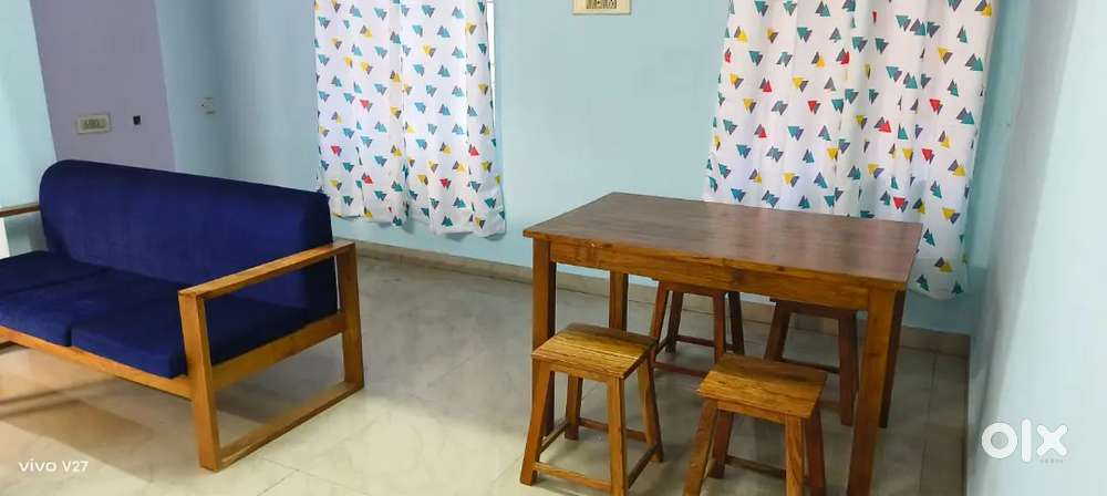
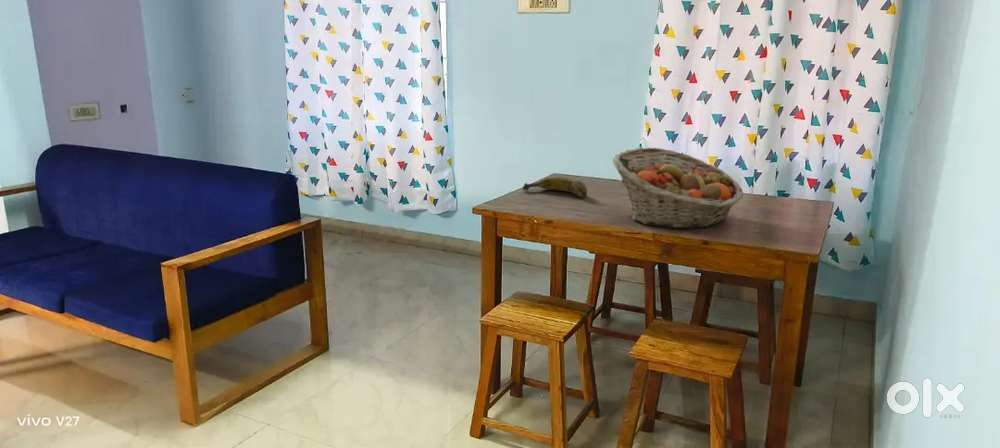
+ fruit basket (676, 185)
+ banana (556, 187)
